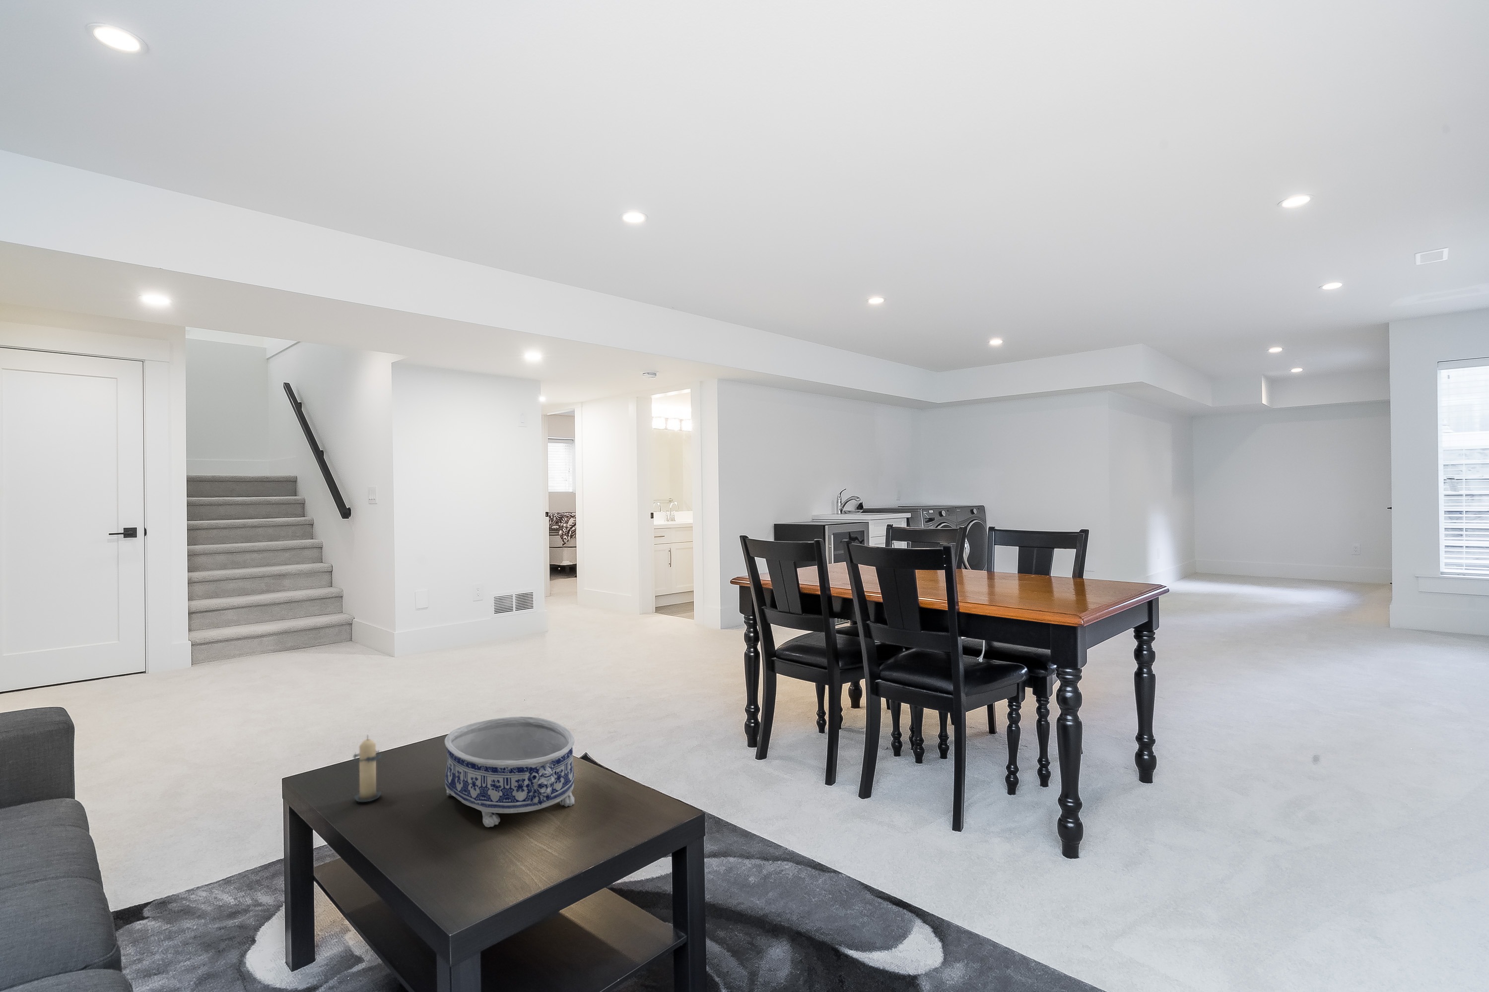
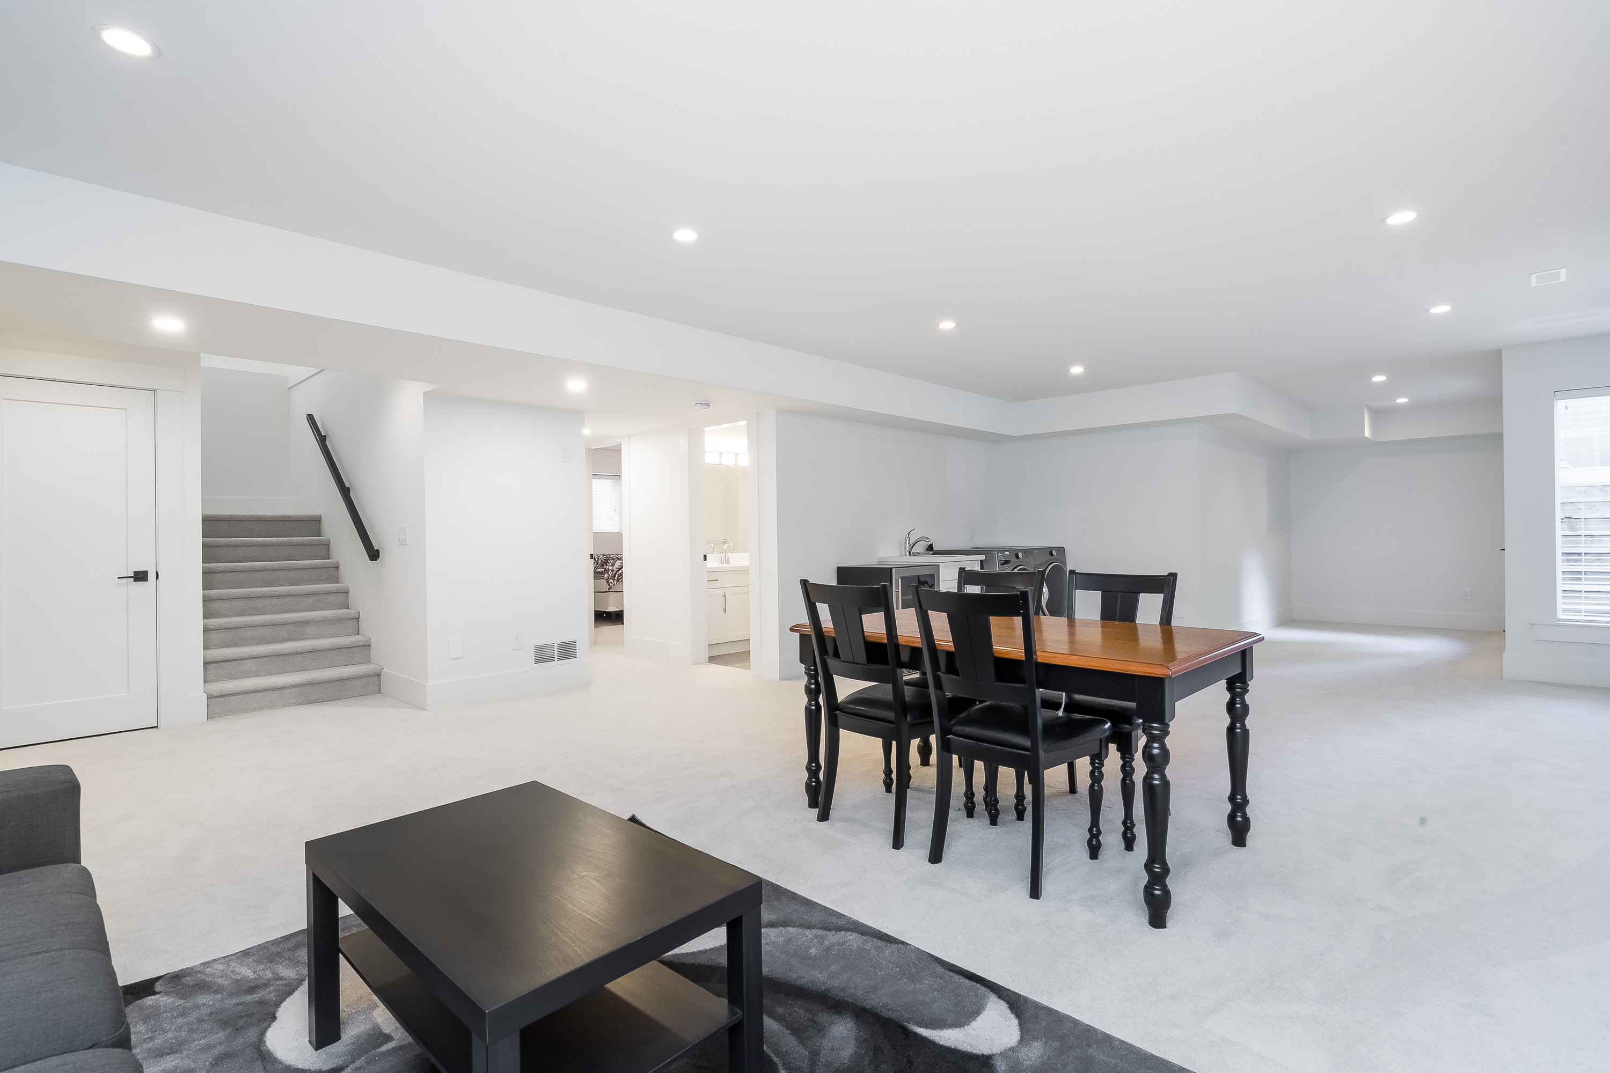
- decorative bowl (510, 767)
- candle (368, 767)
